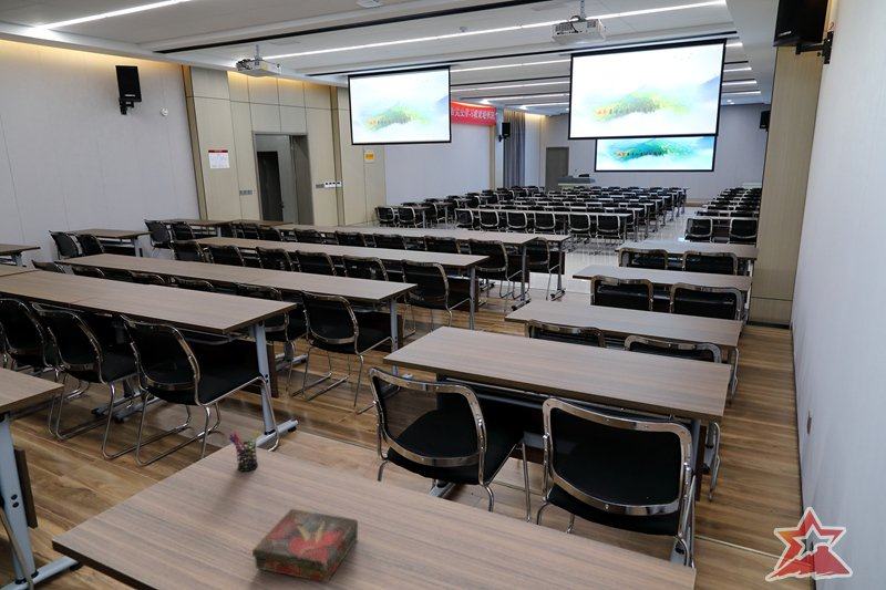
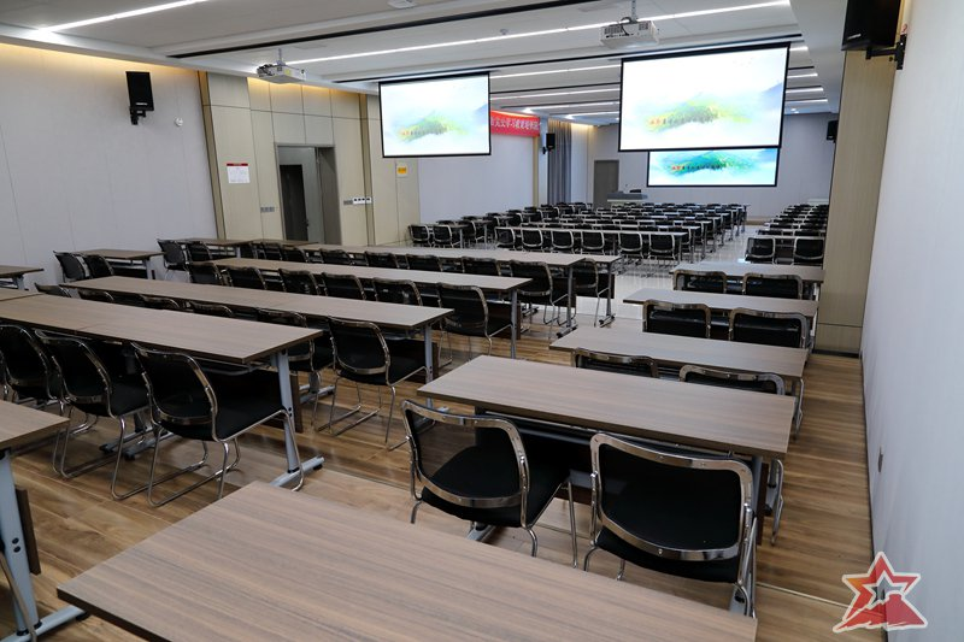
- book (307, 544)
- pen holder (245, 449)
